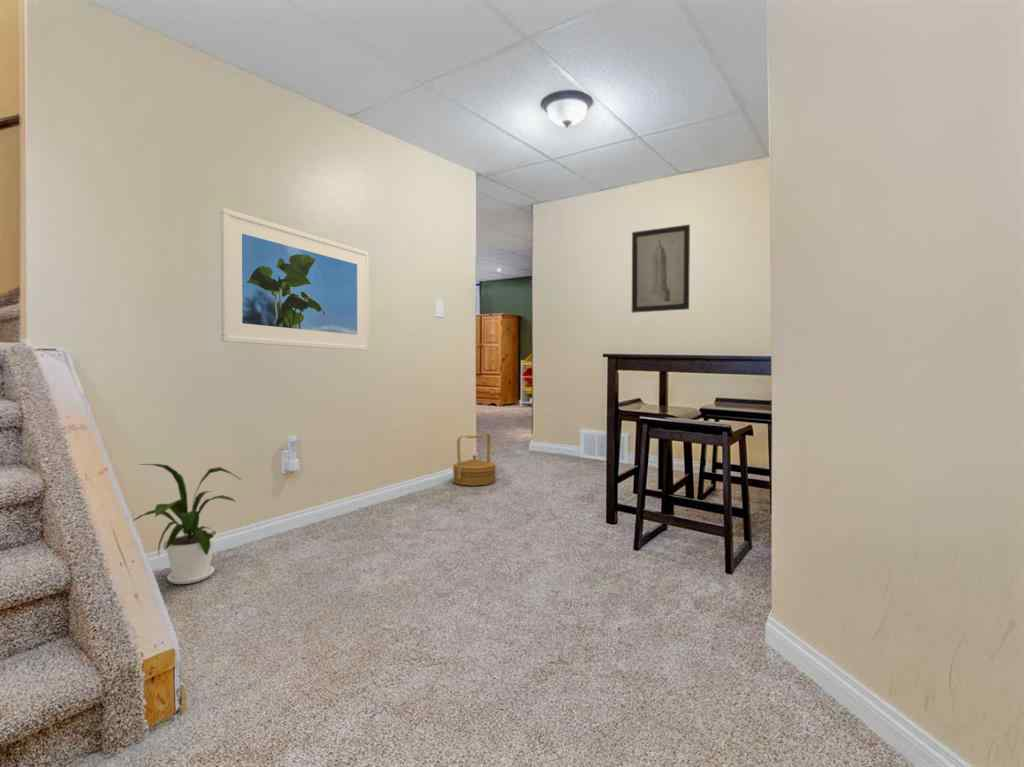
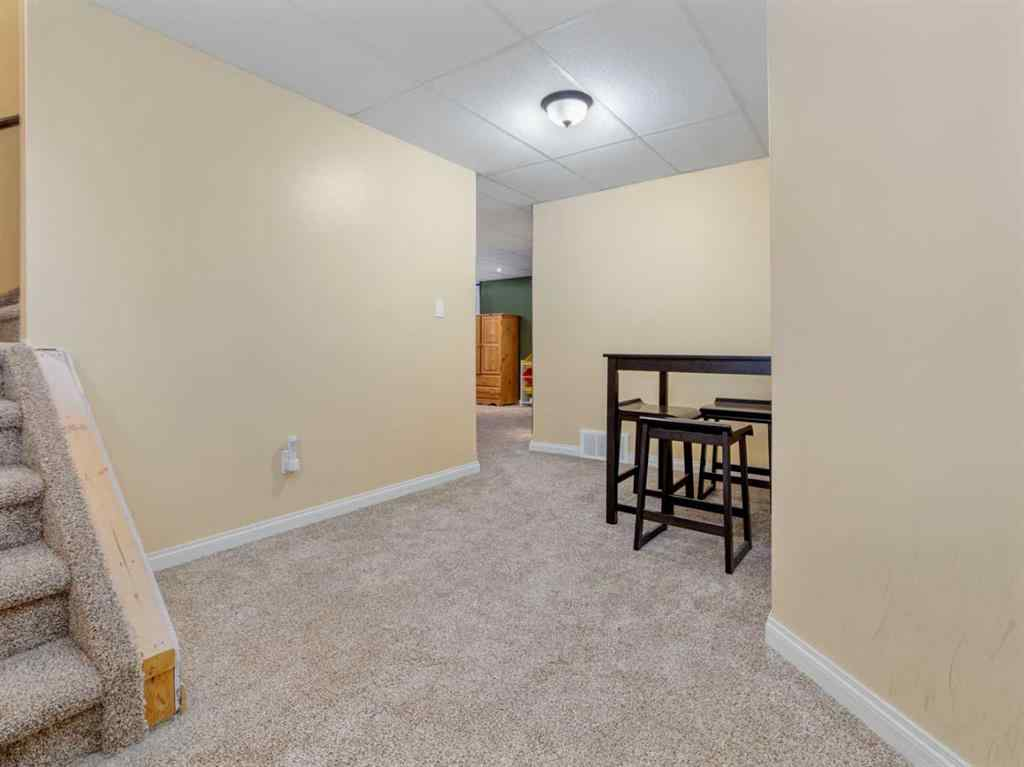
- wall art (659, 269)
- basket (474, 457)
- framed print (305, 290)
- house plant (187, 519)
